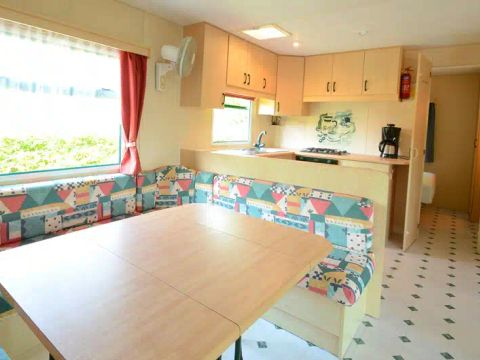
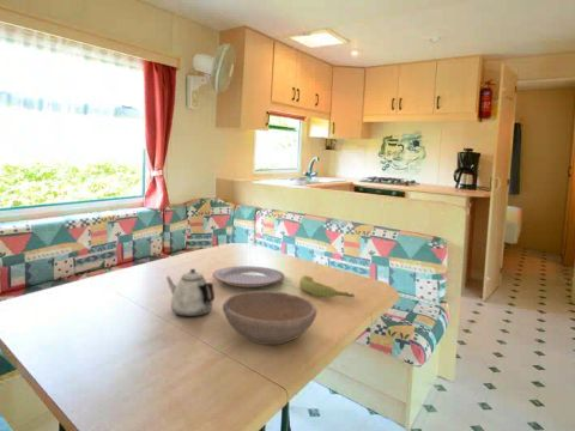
+ banana (325, 285)
+ bowl (270, 318)
+ teapot (188, 289)
+ plate (248, 277)
